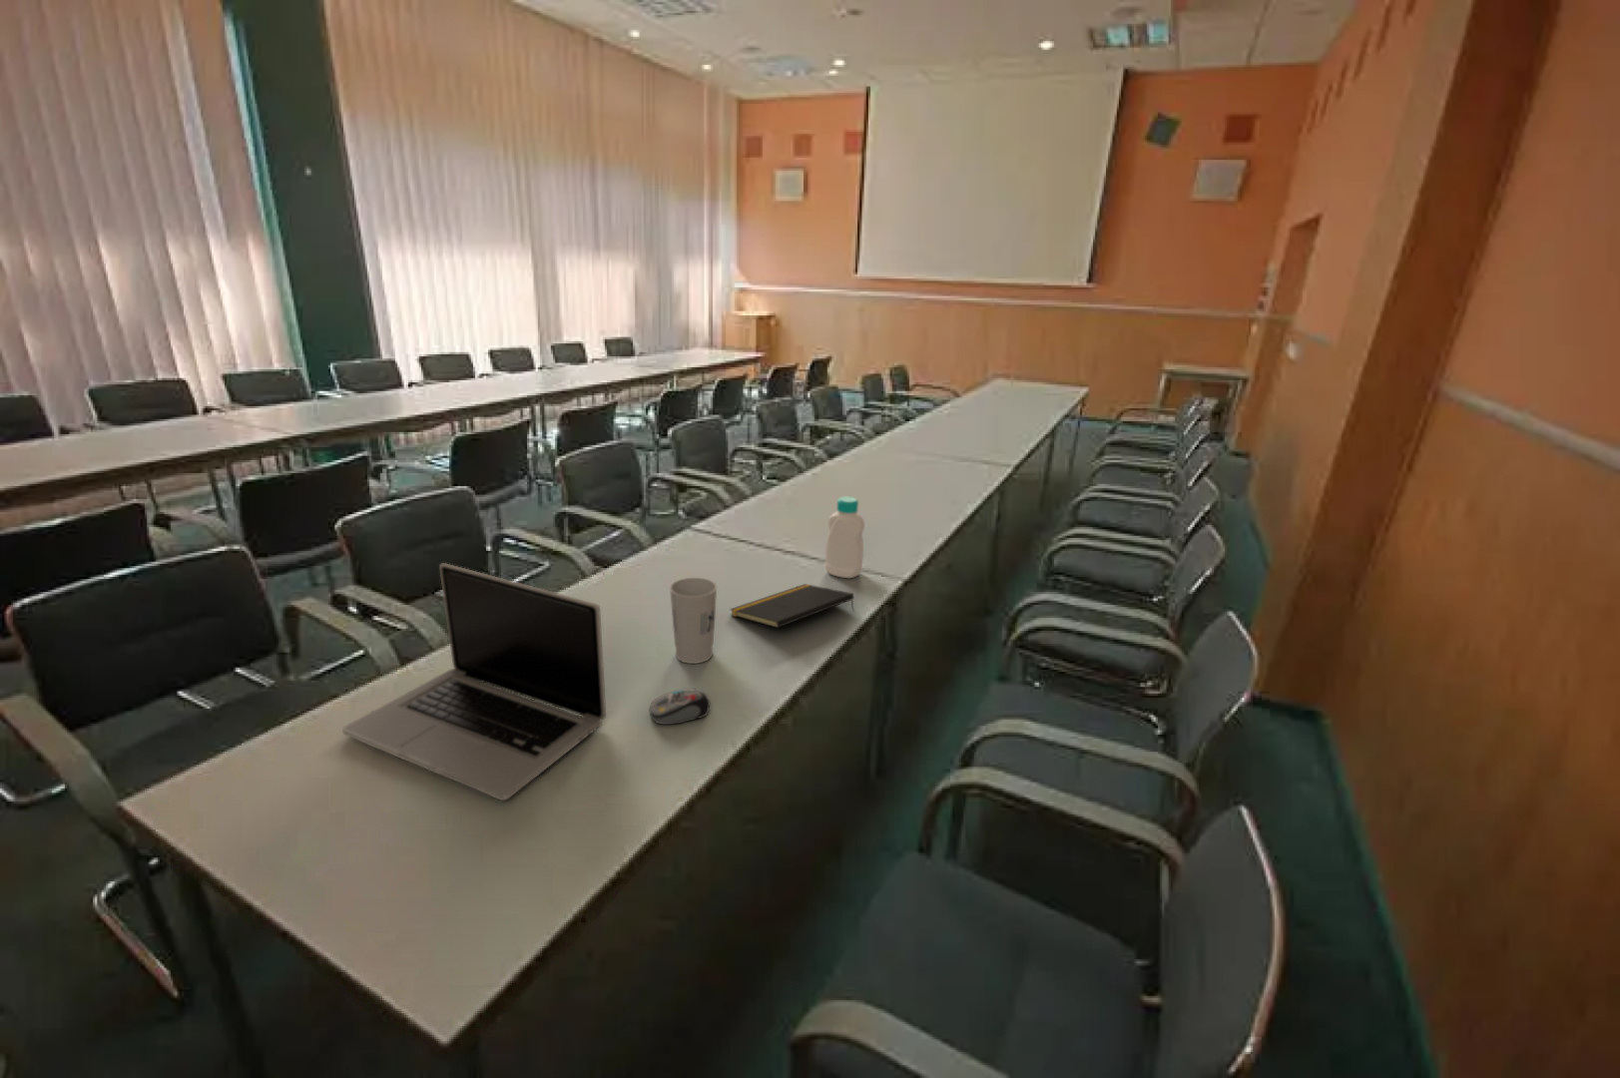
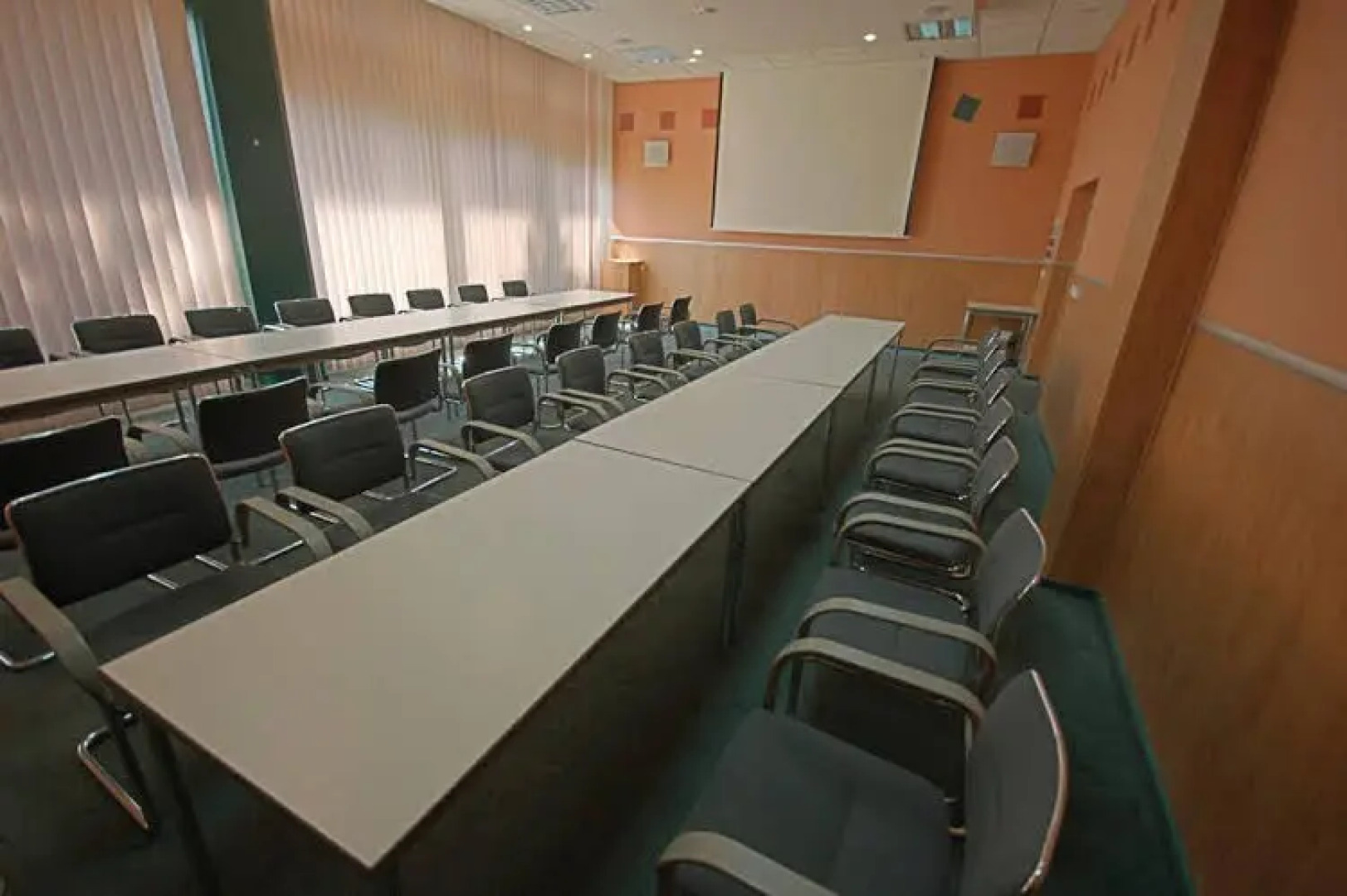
- notepad (791, 604)
- laptop (470, 670)
- bottle (844, 537)
- cup (694, 621)
- computer mouse (680, 703)
